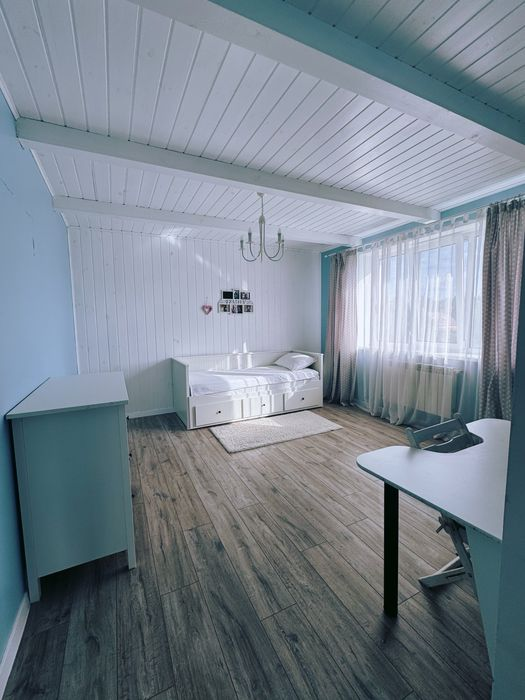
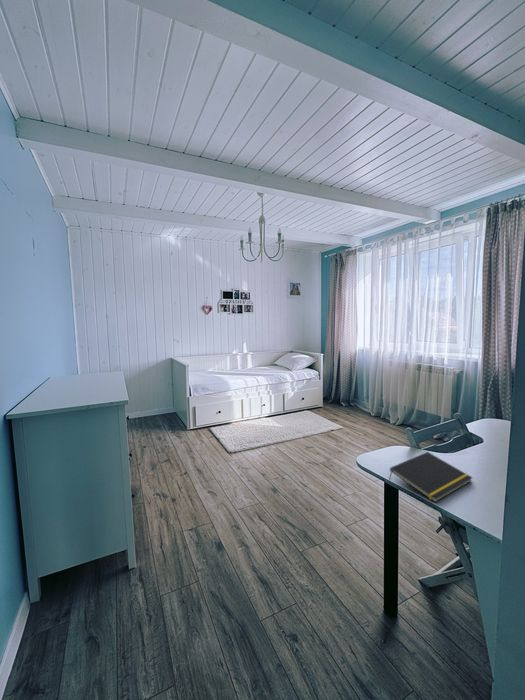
+ notepad (430, 474)
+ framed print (295, 289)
